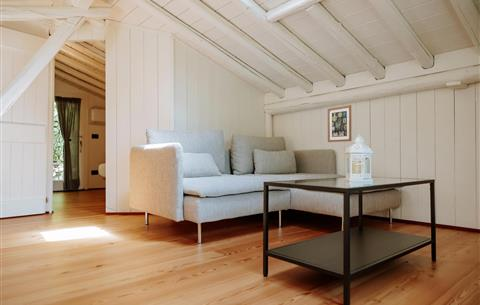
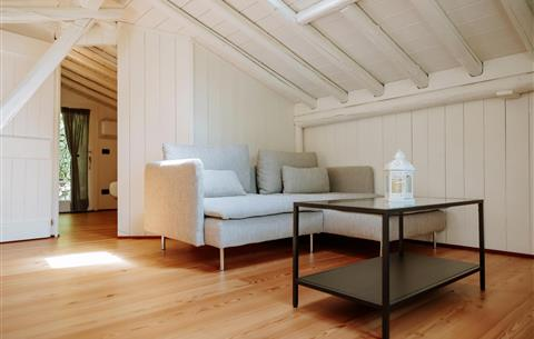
- wall art (339, 124)
